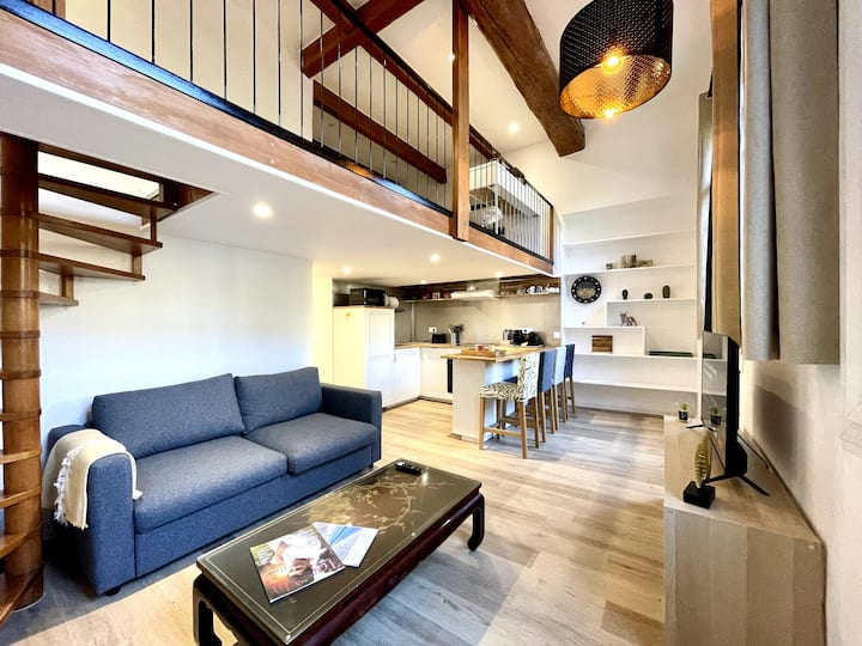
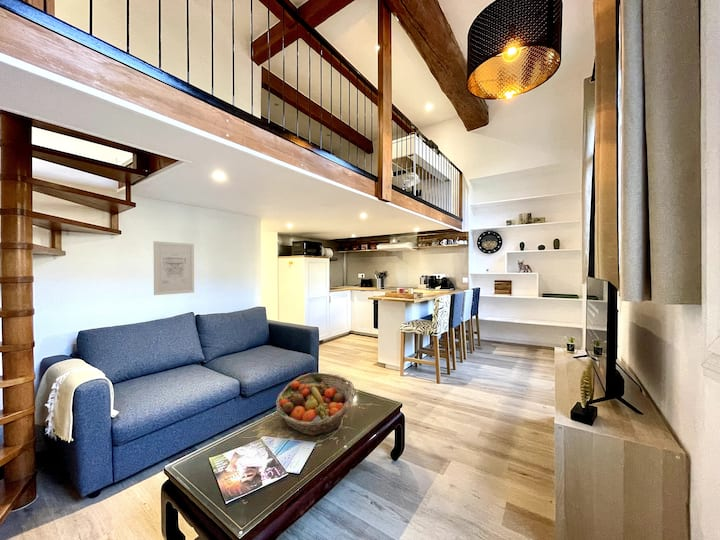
+ wall art (174, 268)
+ fruit basket (315, 401)
